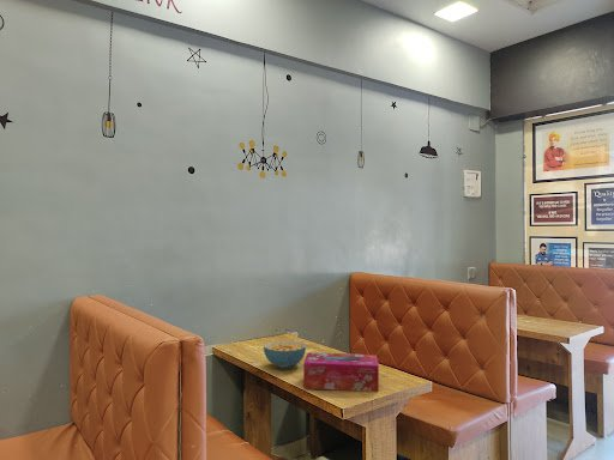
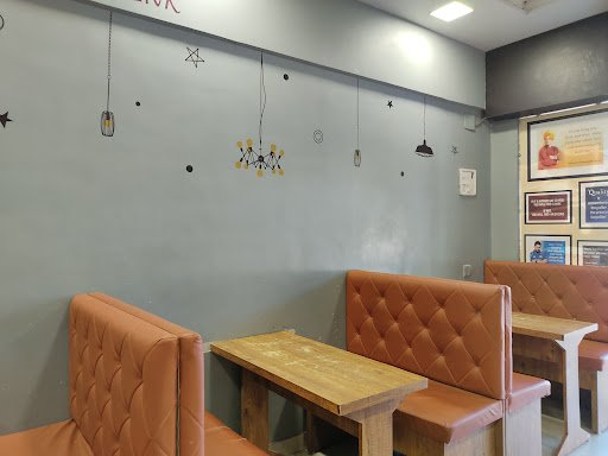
- tissue box (341, 370)
- cereal bowl (284, 356)
